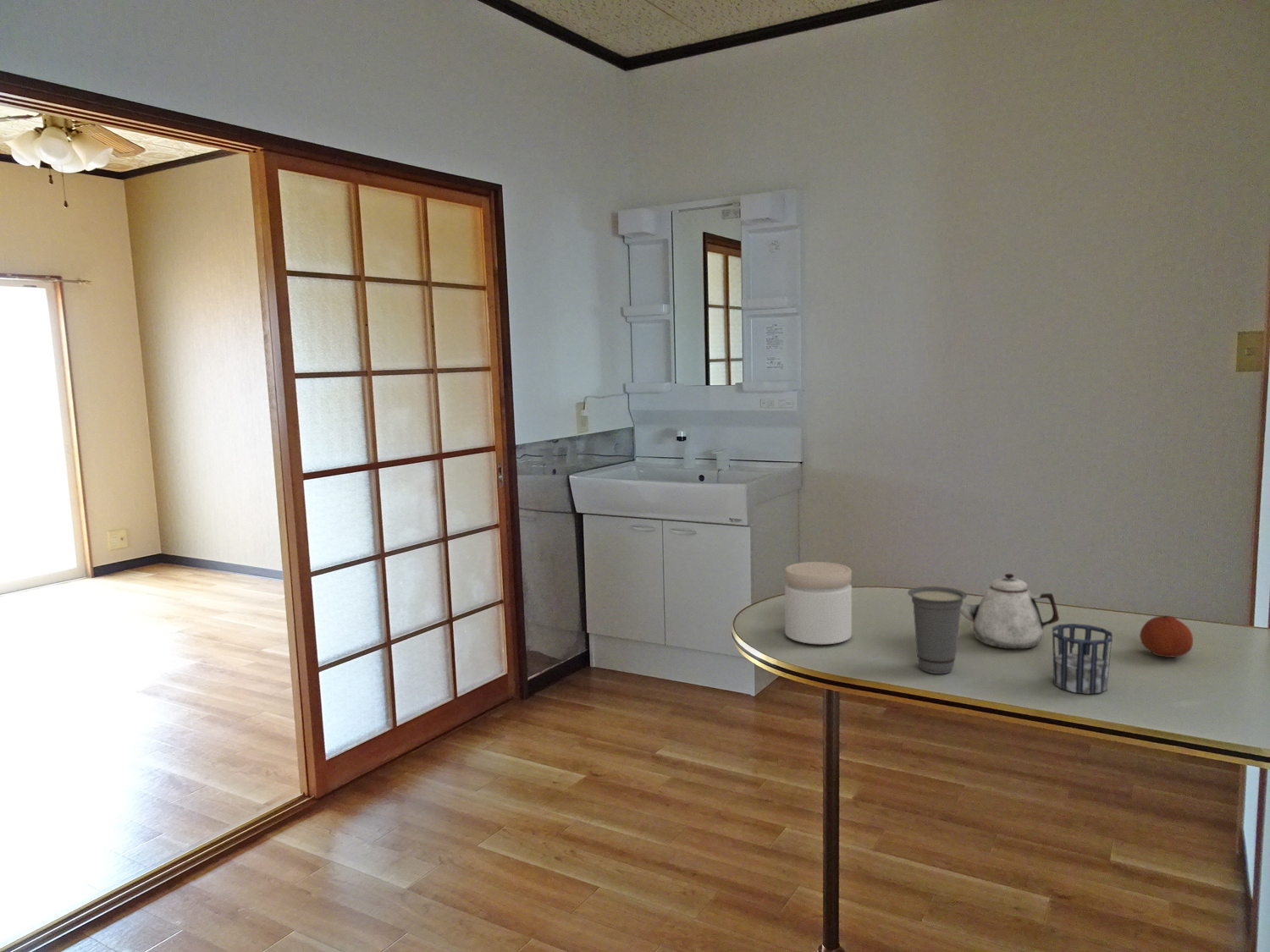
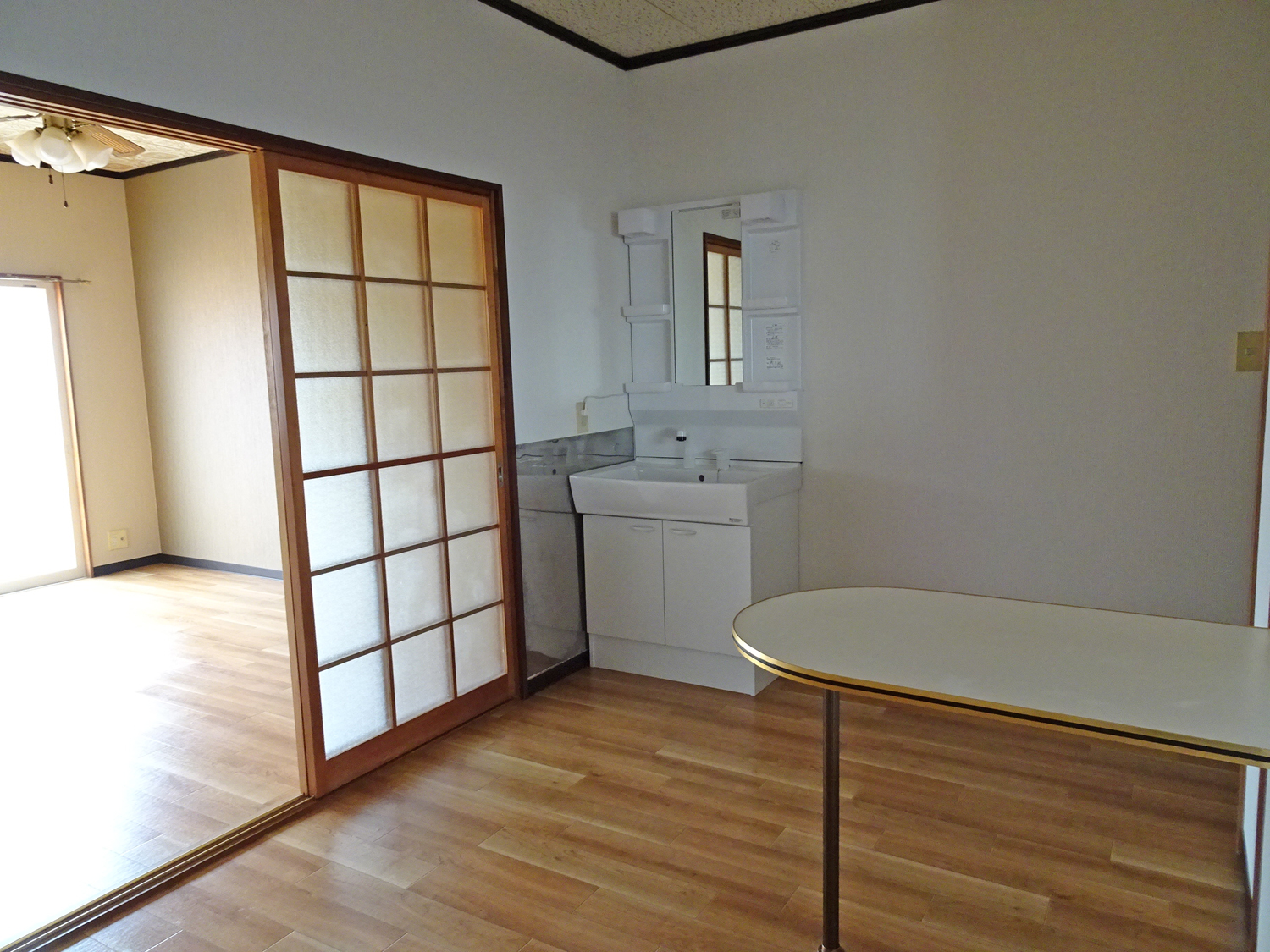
- cup (1080, 658)
- teapot (1001, 607)
- fruit (1165, 636)
- jar (818, 603)
- cup (936, 631)
